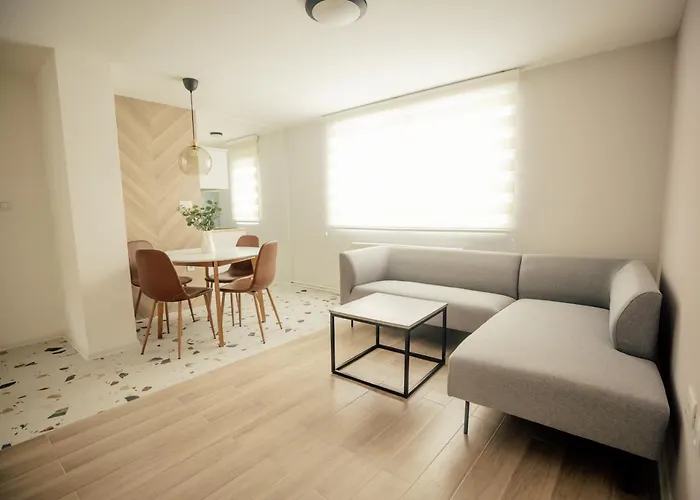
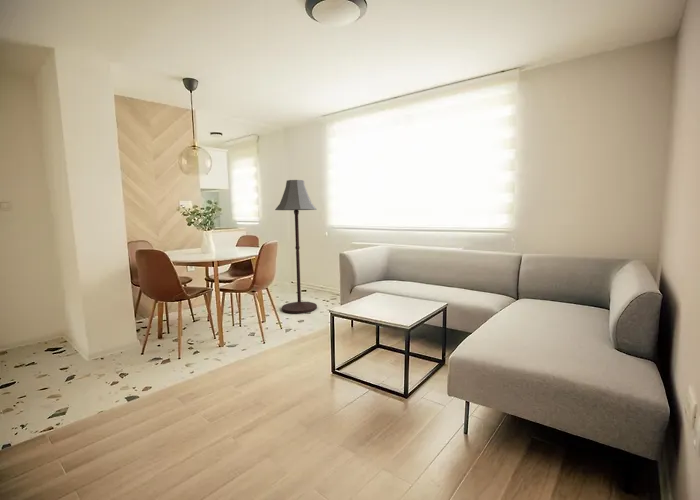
+ floor lamp (297, 245)
